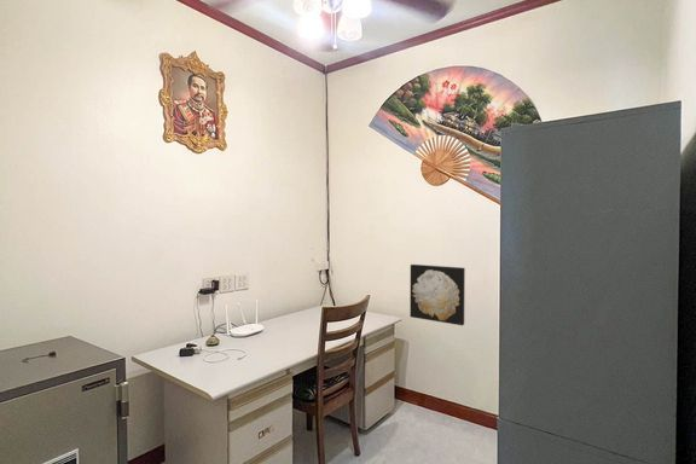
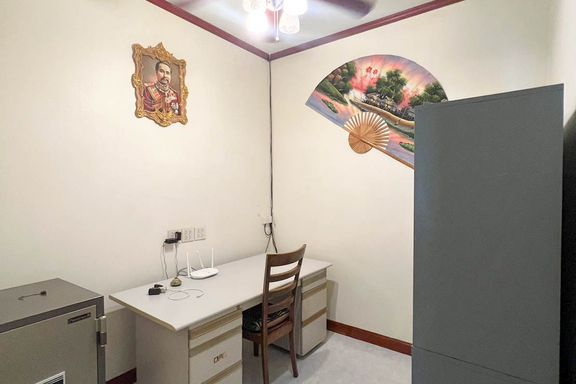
- wall art (436, 292)
